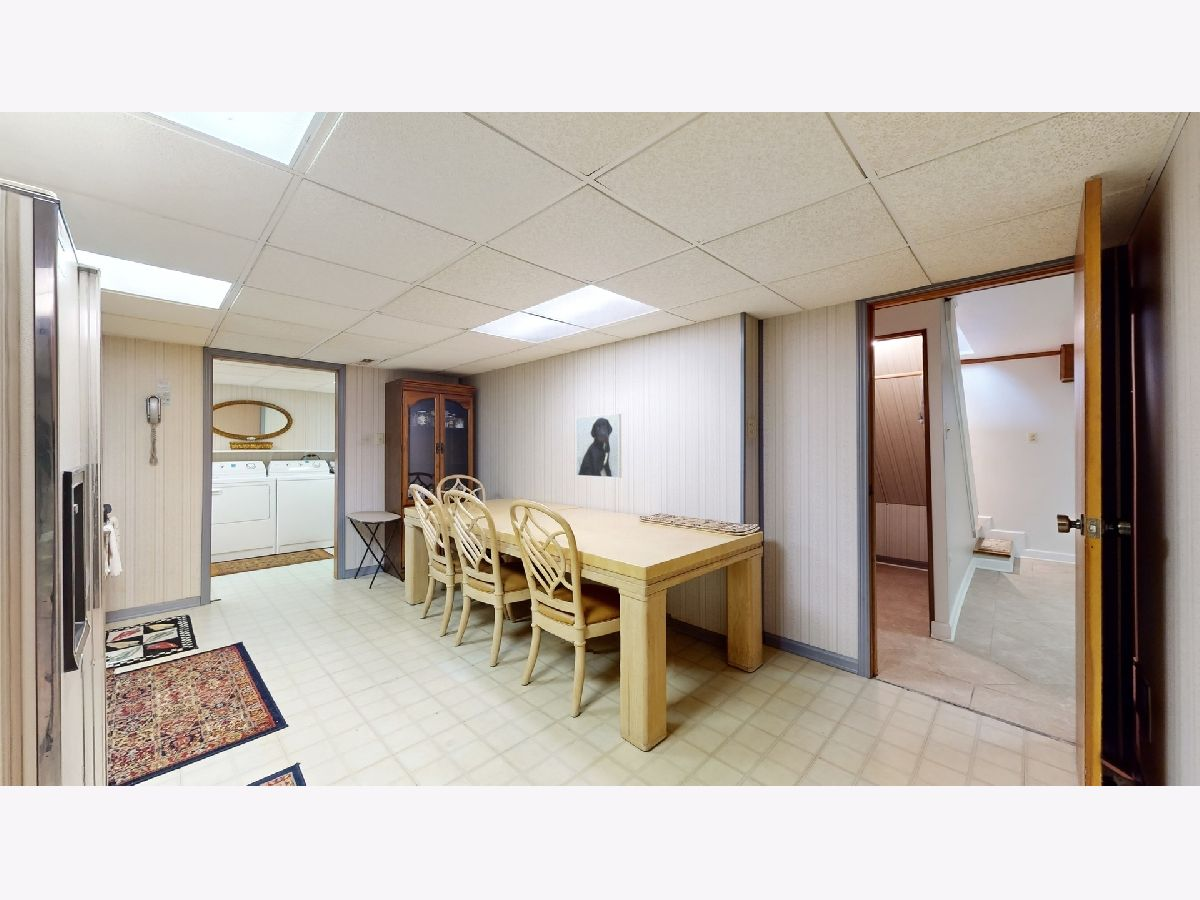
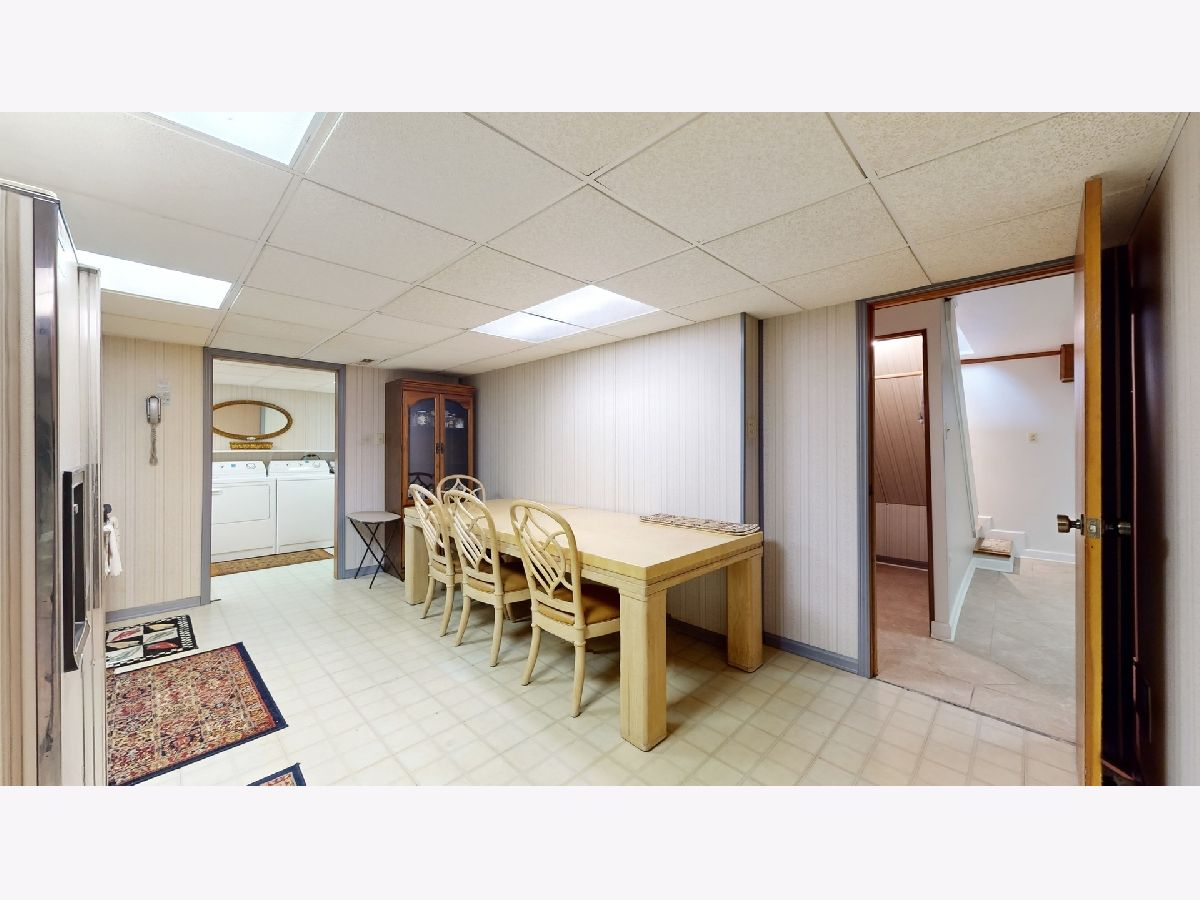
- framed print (597, 446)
